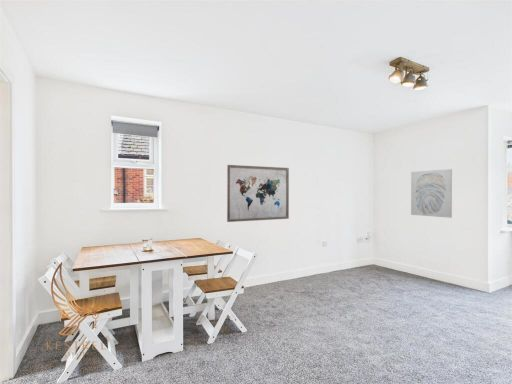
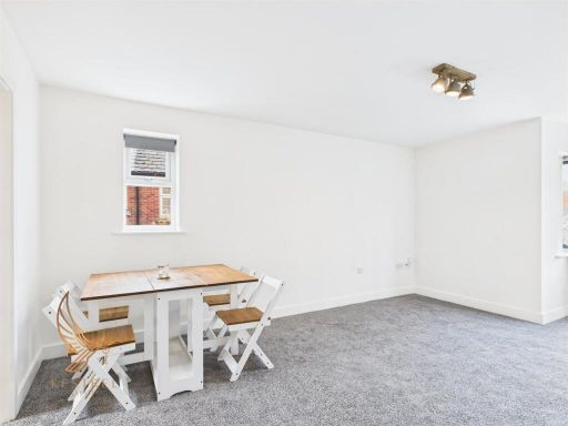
- wall art (430, 193)
- wall art (259, 193)
